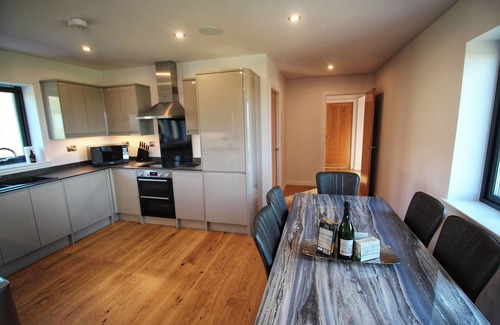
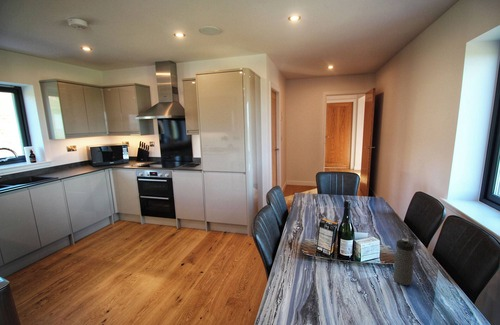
+ water bottle (403, 260)
